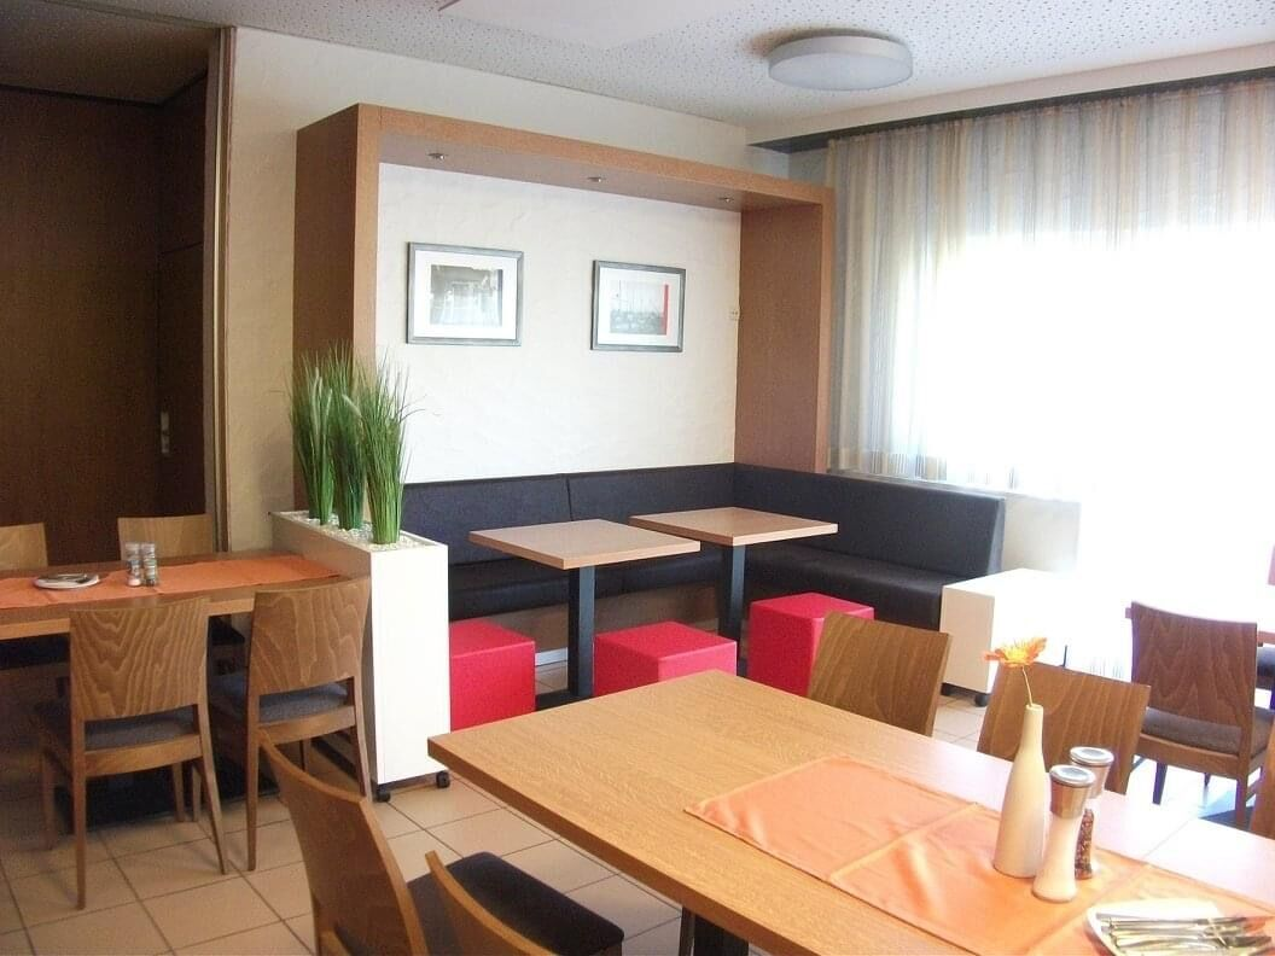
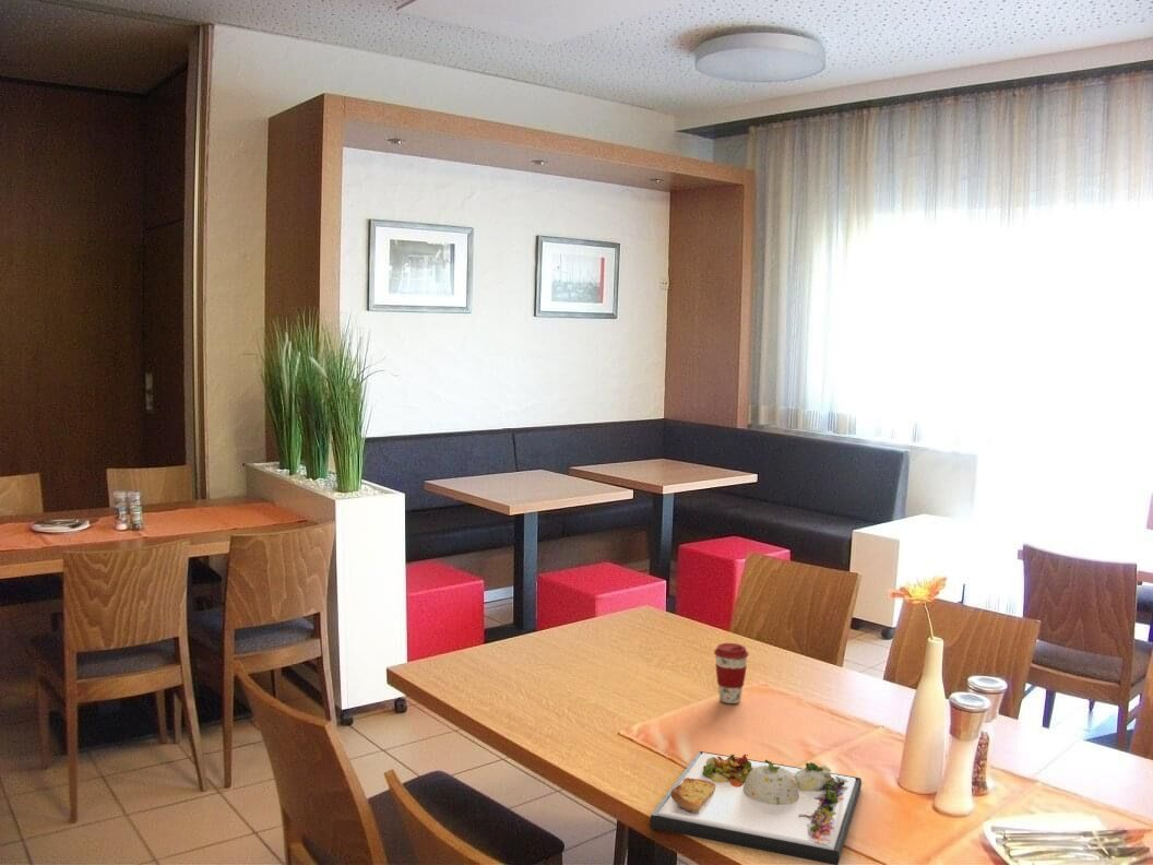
+ dinner plate (761, 787)
+ coffee cup (730, 673)
